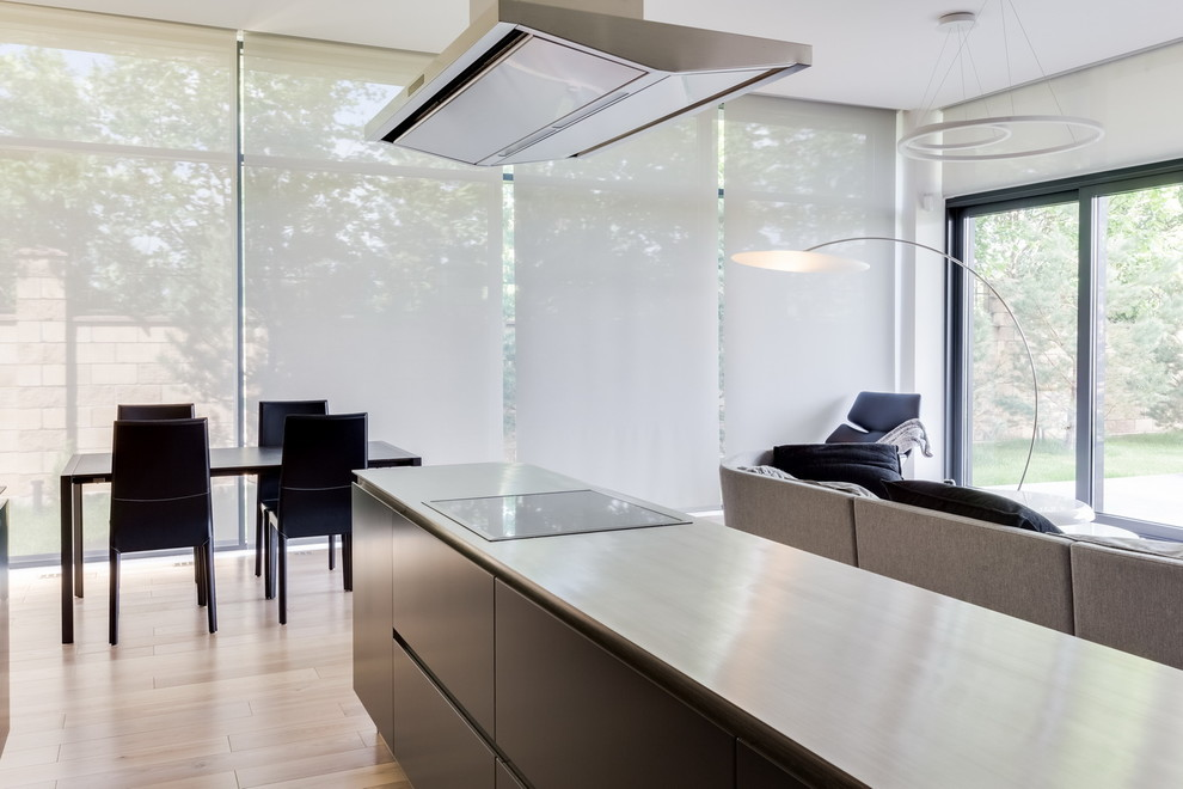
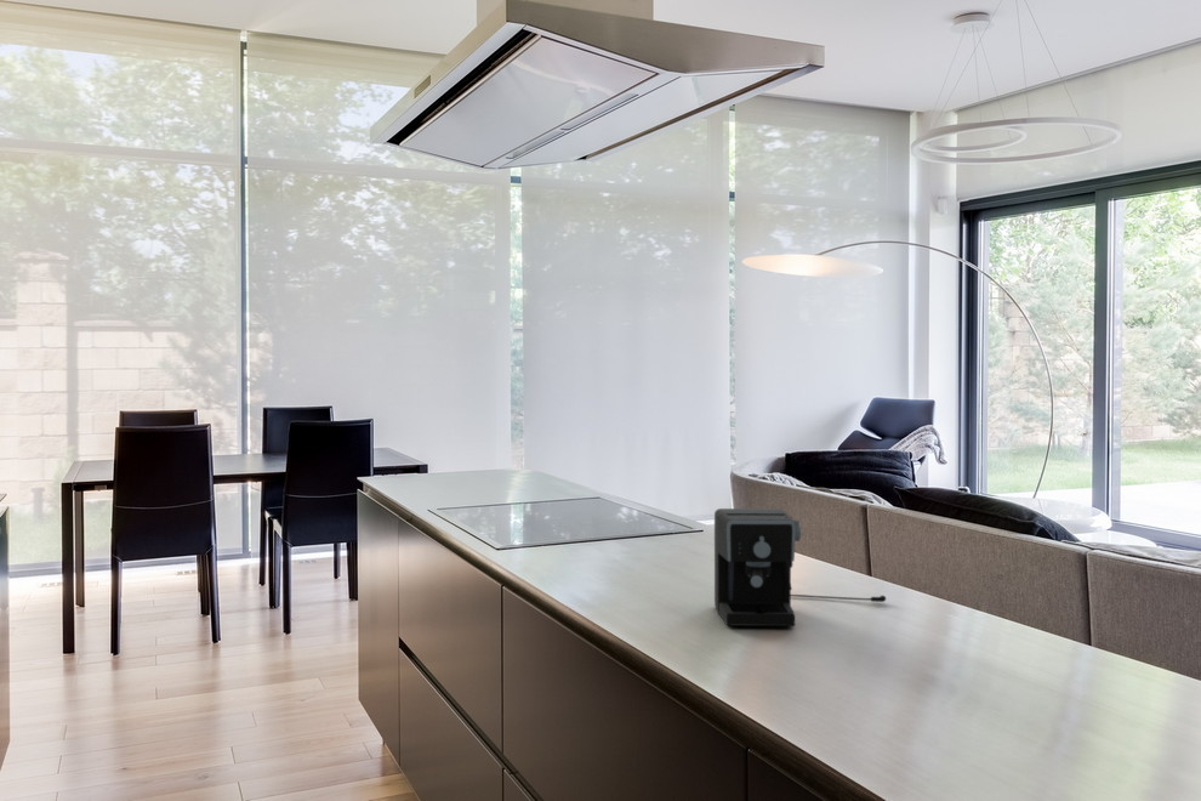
+ coffee maker (793, 559)
